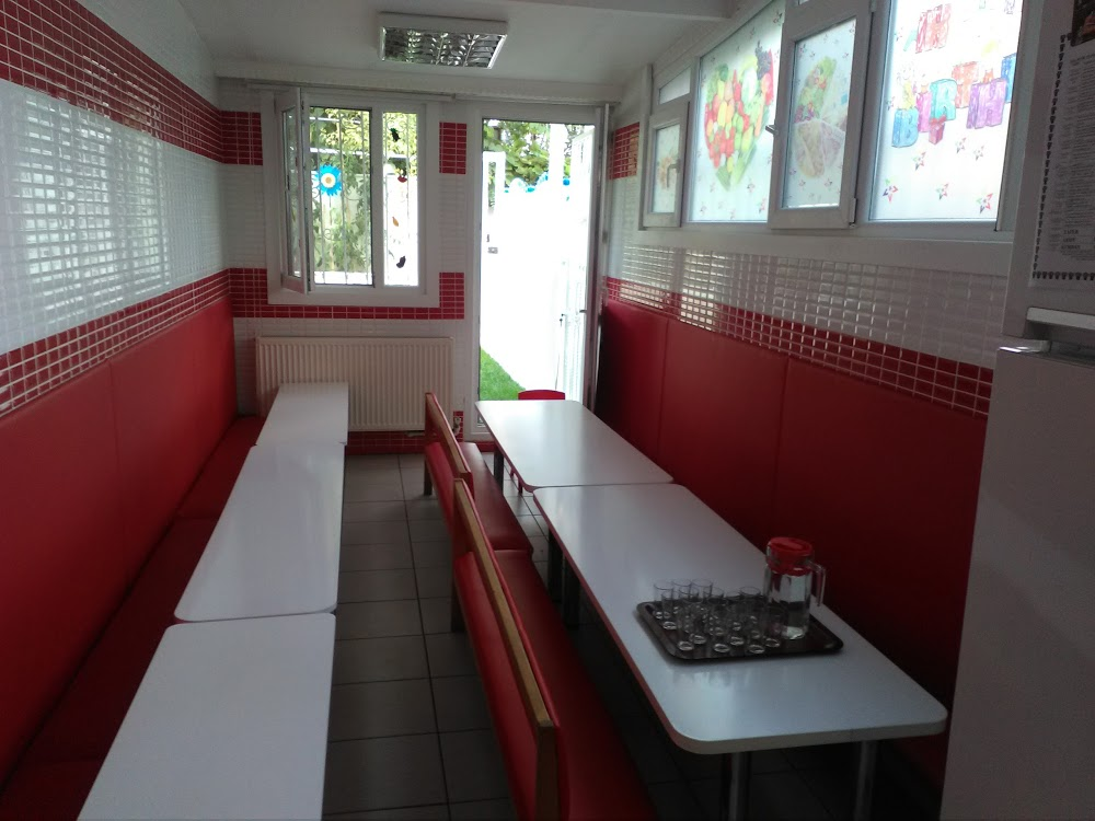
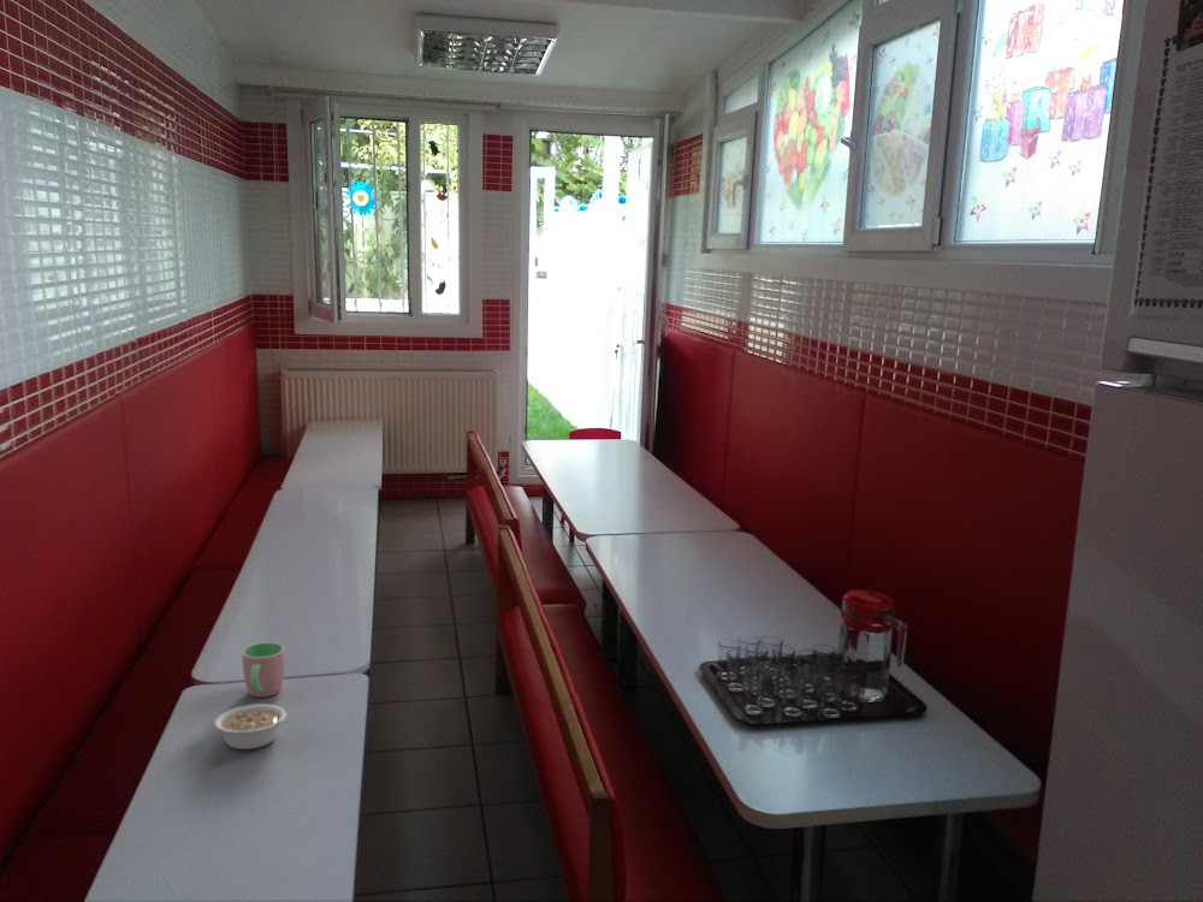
+ cup (261, 672)
+ legume (254, 725)
